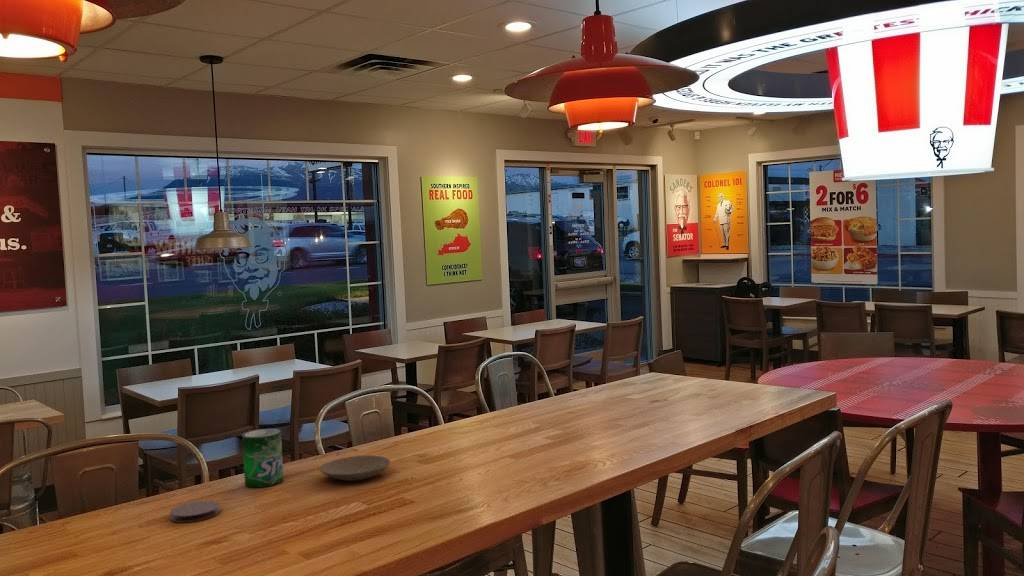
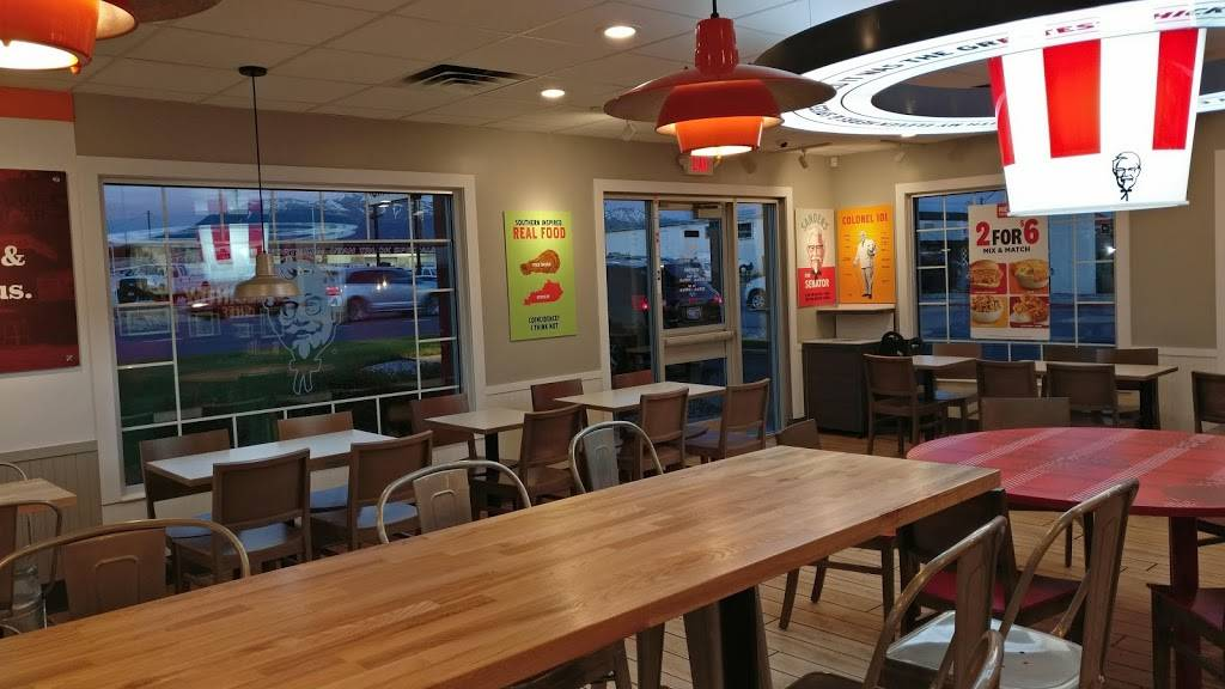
- beverage can (262, 457)
- coaster (195, 511)
- plate (355, 469)
